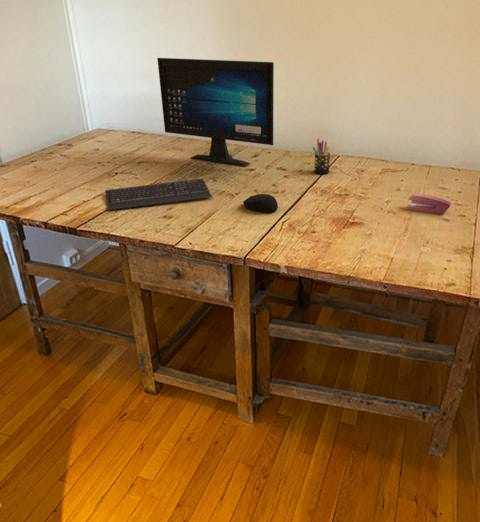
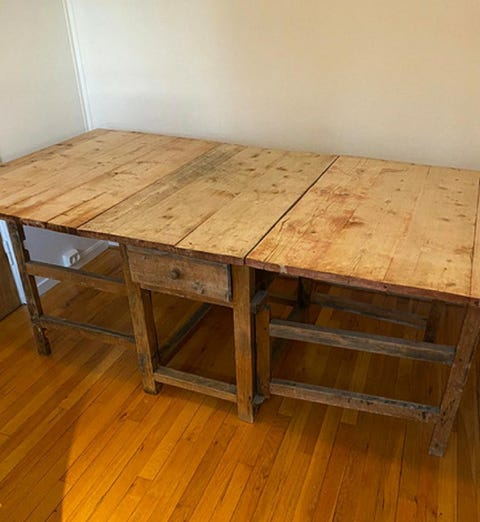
- computer mouse (260, 201)
- computer monitor (221, 110)
- pen holder (320, 156)
- stapler (428, 203)
- keyboard (158, 193)
